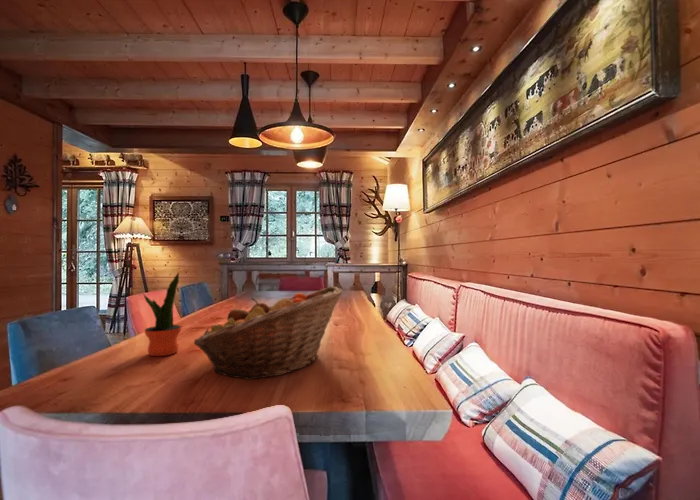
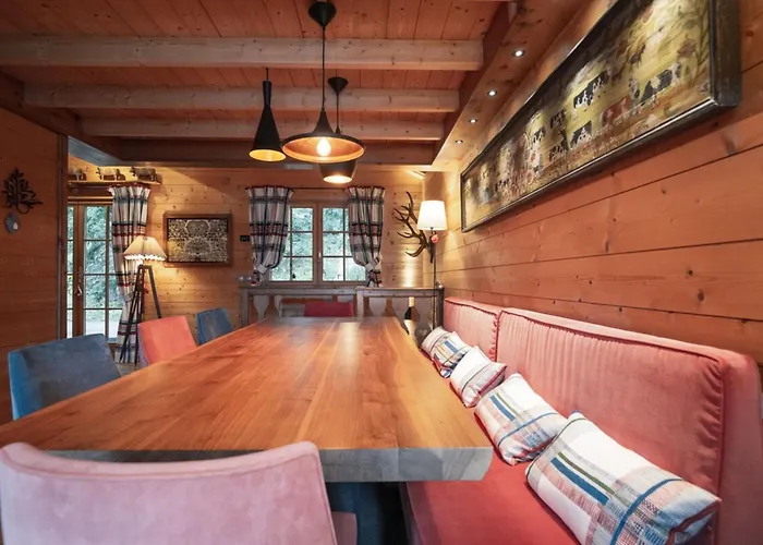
- fruit basket (275, 324)
- potted plant (165, 312)
